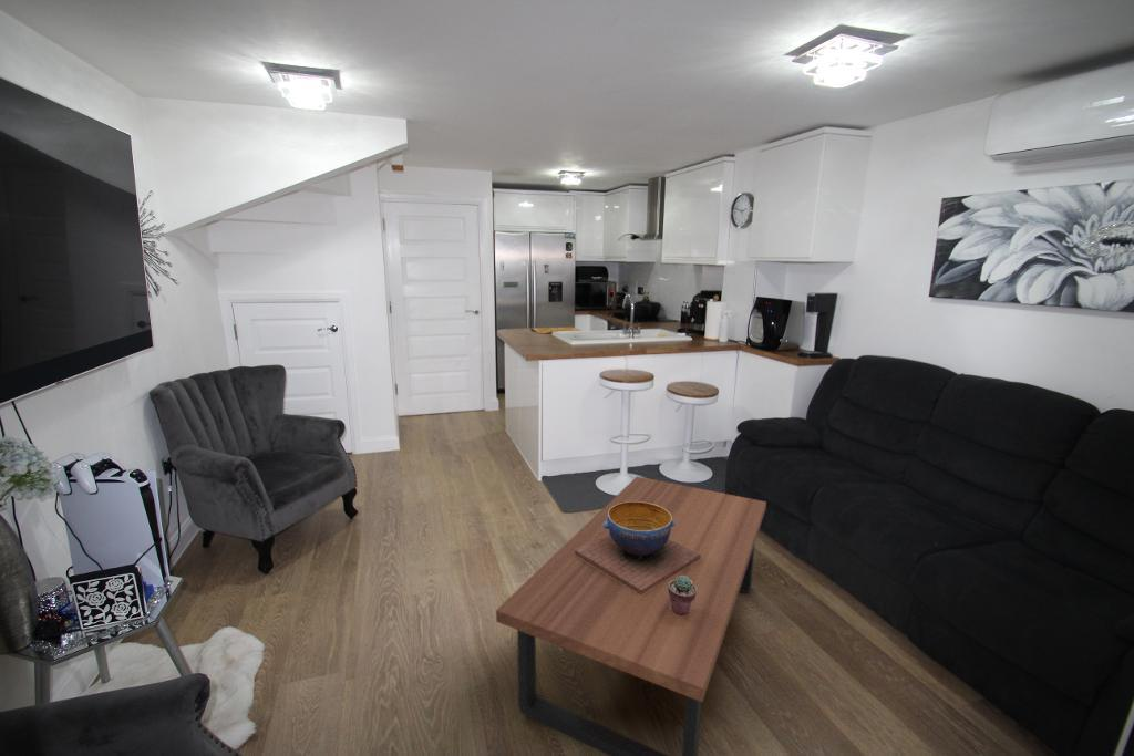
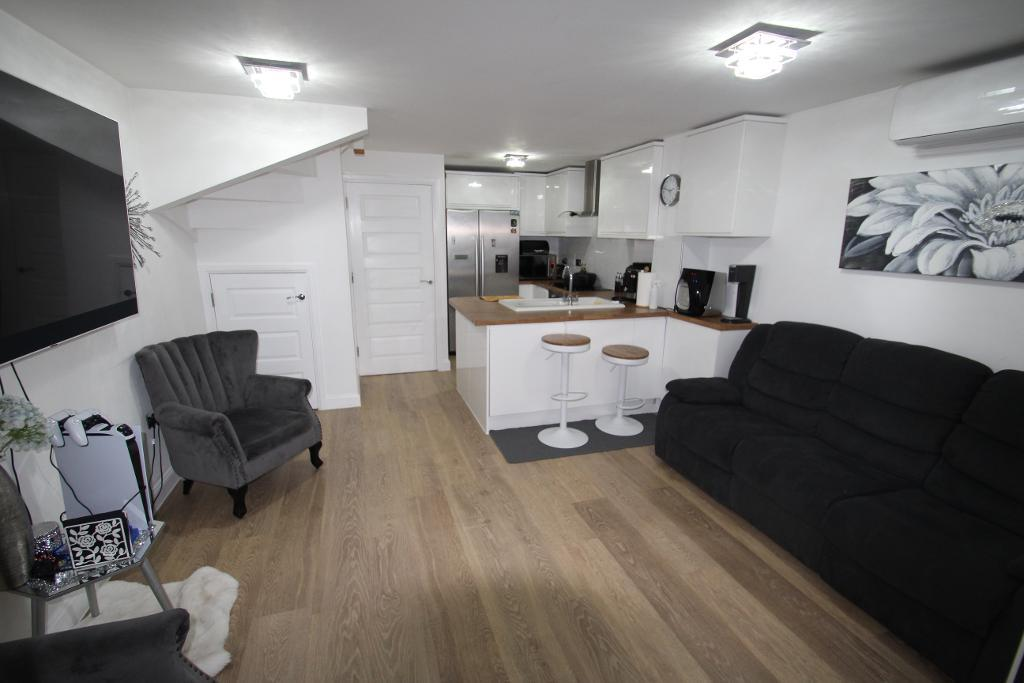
- potted succulent (681, 593)
- coffee table (656, 593)
- decorative bowl (638, 535)
